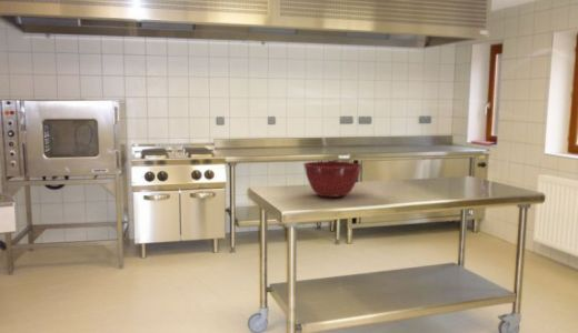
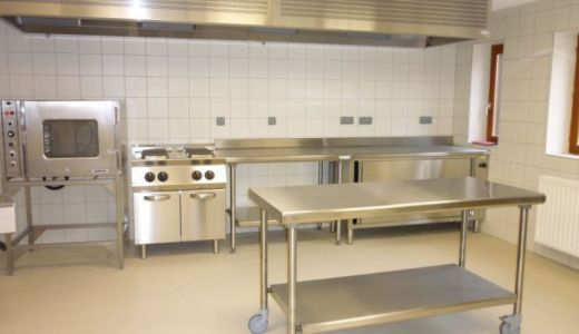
- mixing bowl (331, 179)
